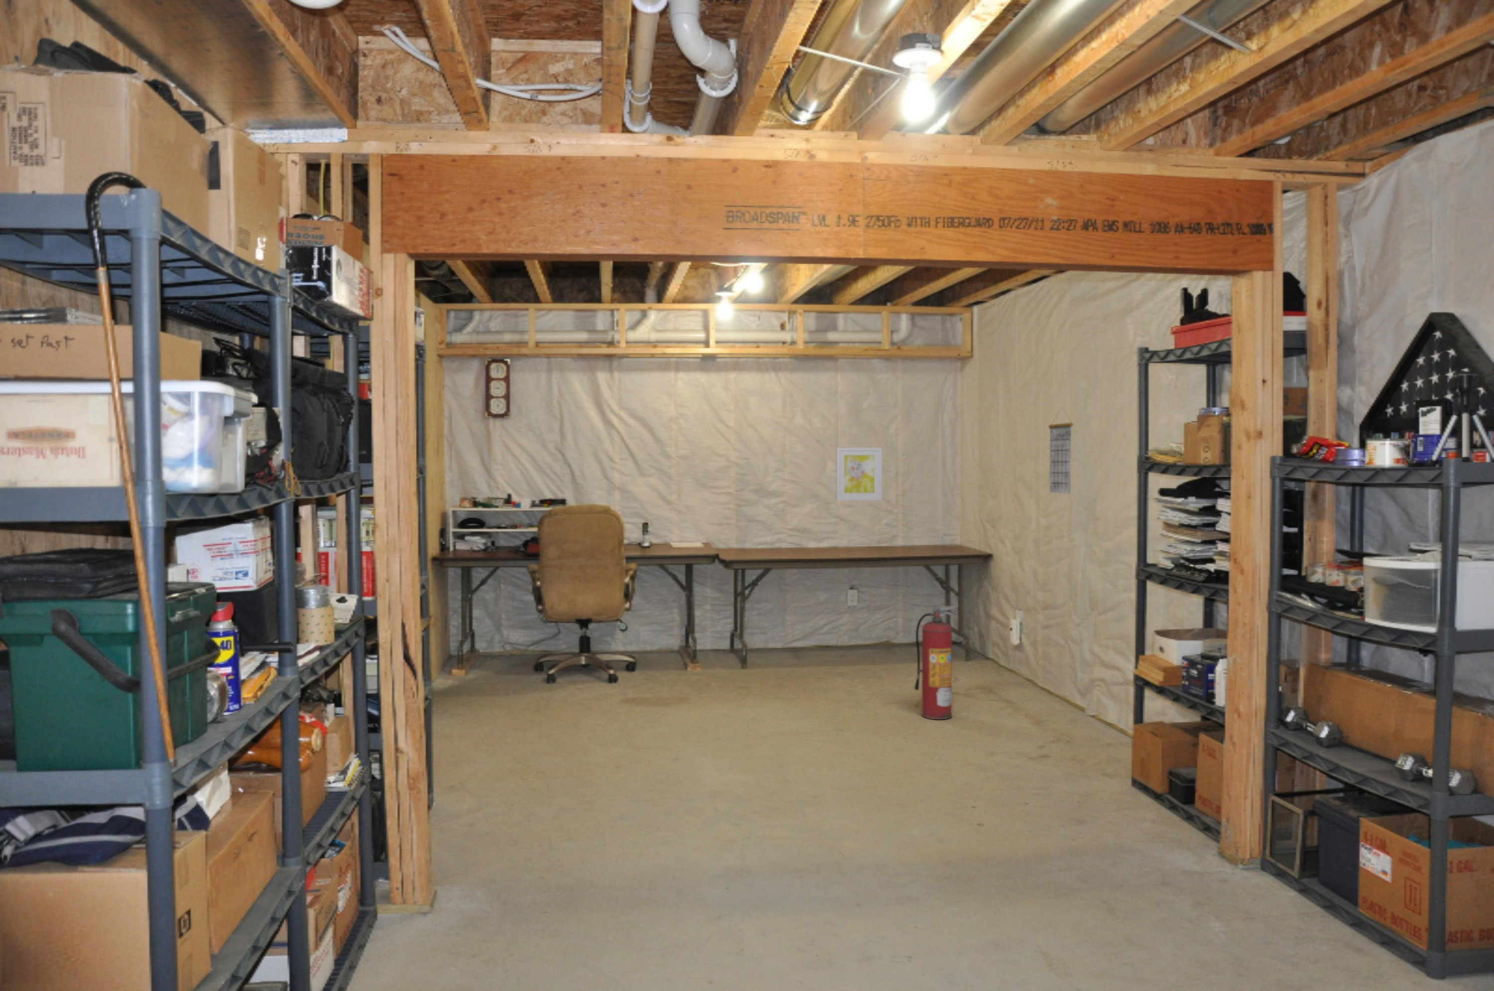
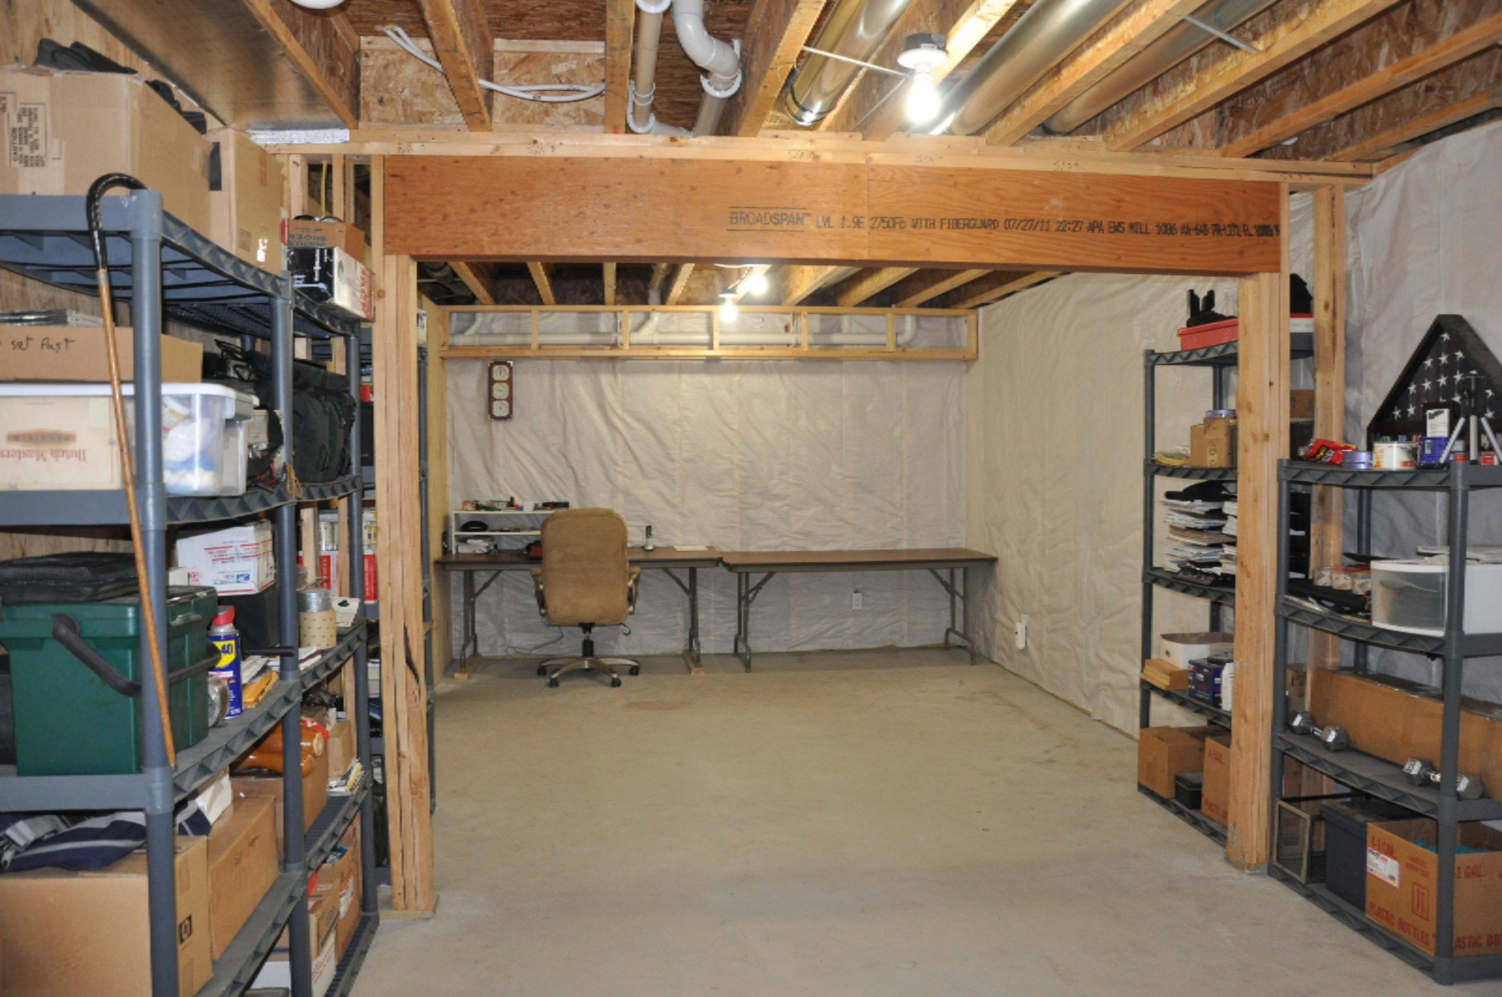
- fire extinguisher (936, 660)
- wall art (859, 474)
- calendar (1060, 450)
